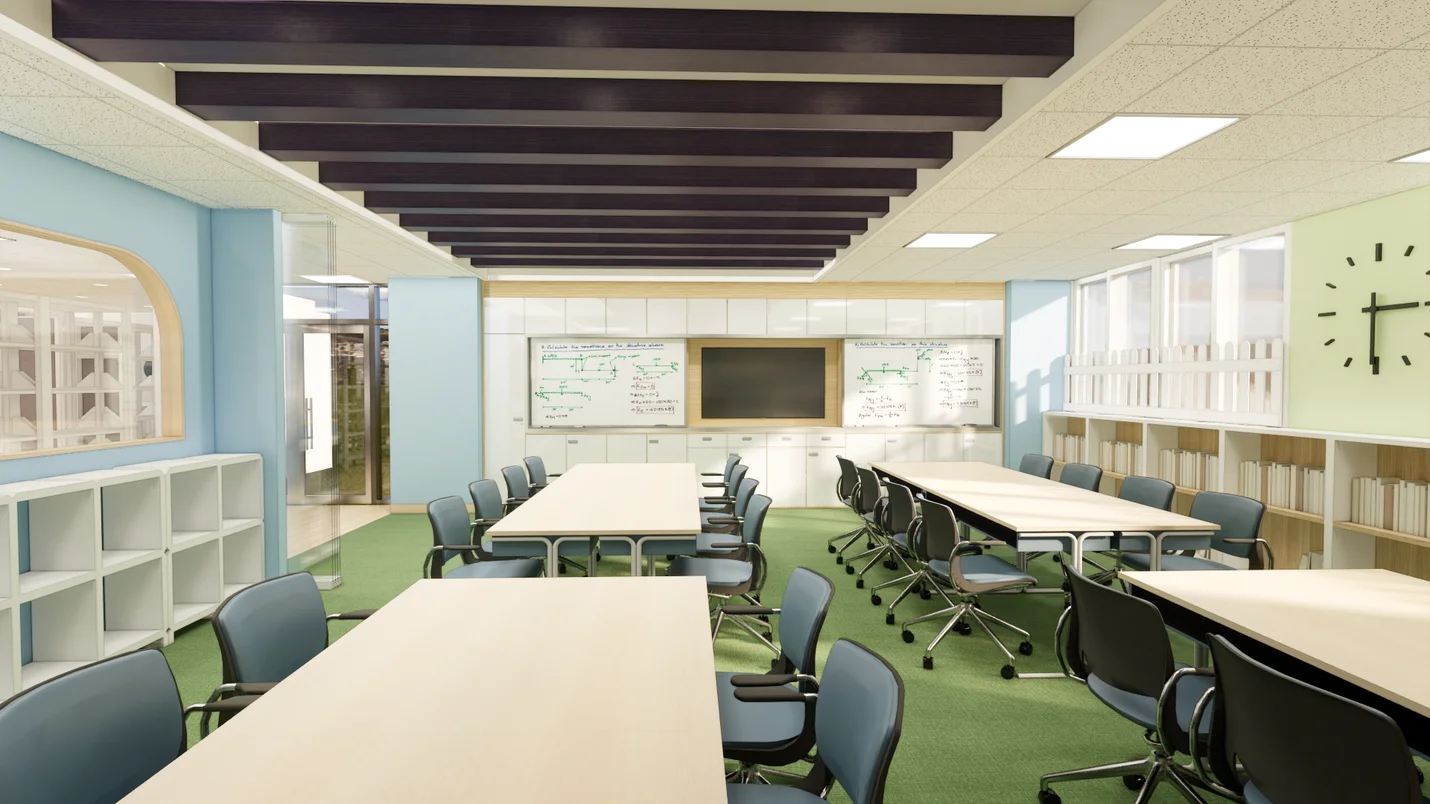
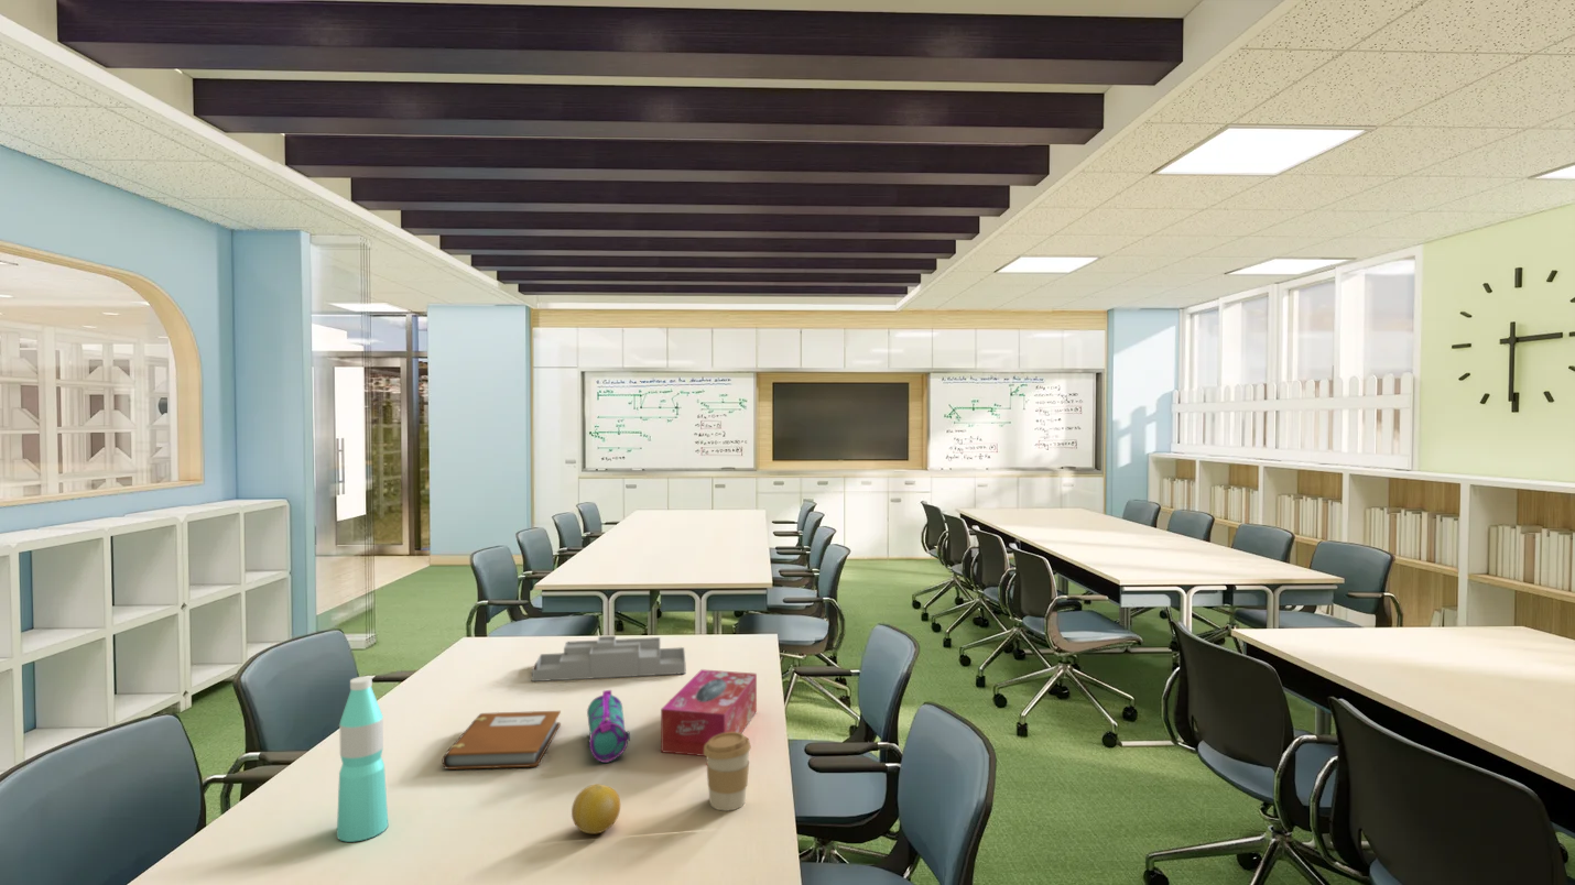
+ coffee cup (727, 769)
+ tissue box (712, 710)
+ water bottle (361, 754)
+ desk organizer (611, 655)
+ fruit (596, 808)
+ pencil case (607, 724)
+ notebook (506, 736)
